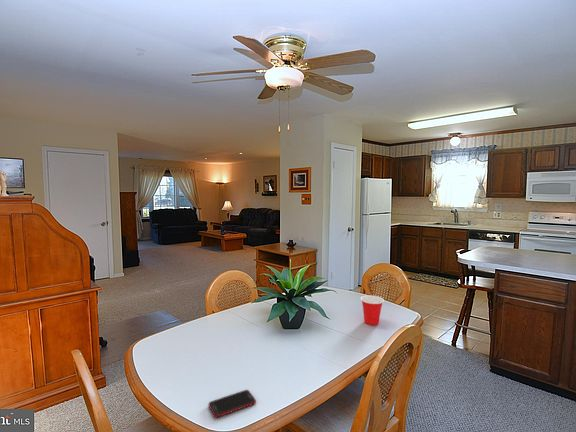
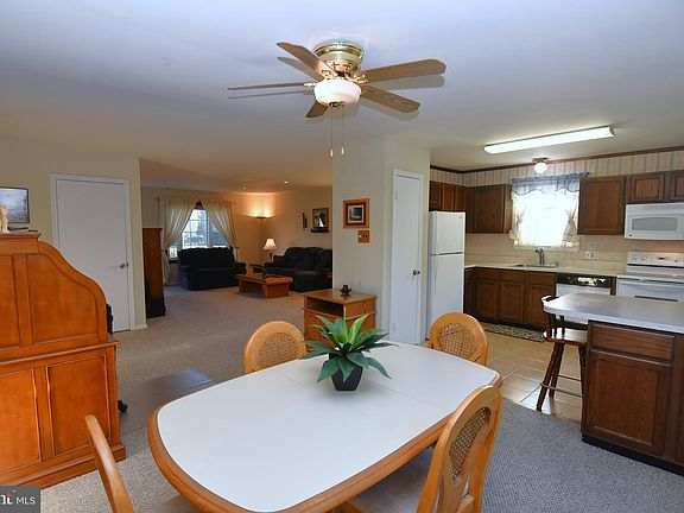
- cup (371, 310)
- cell phone (232, 403)
